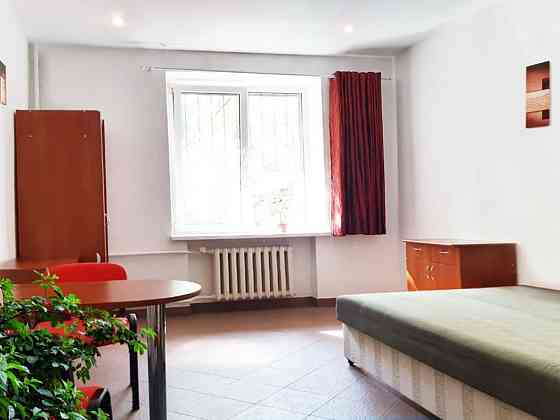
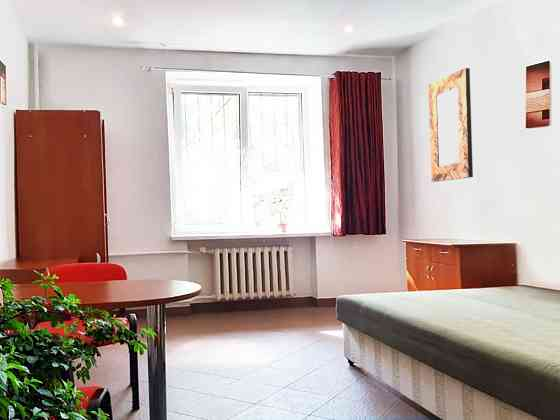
+ home mirror (449, 128)
